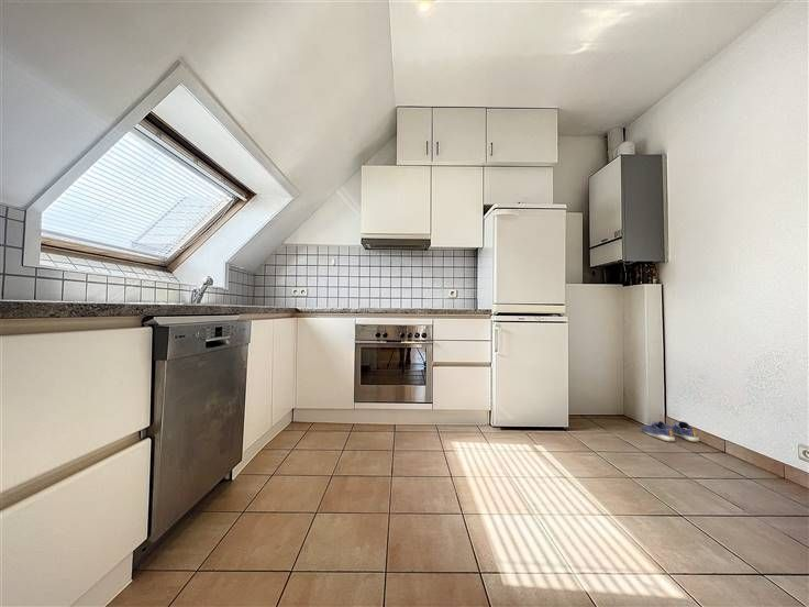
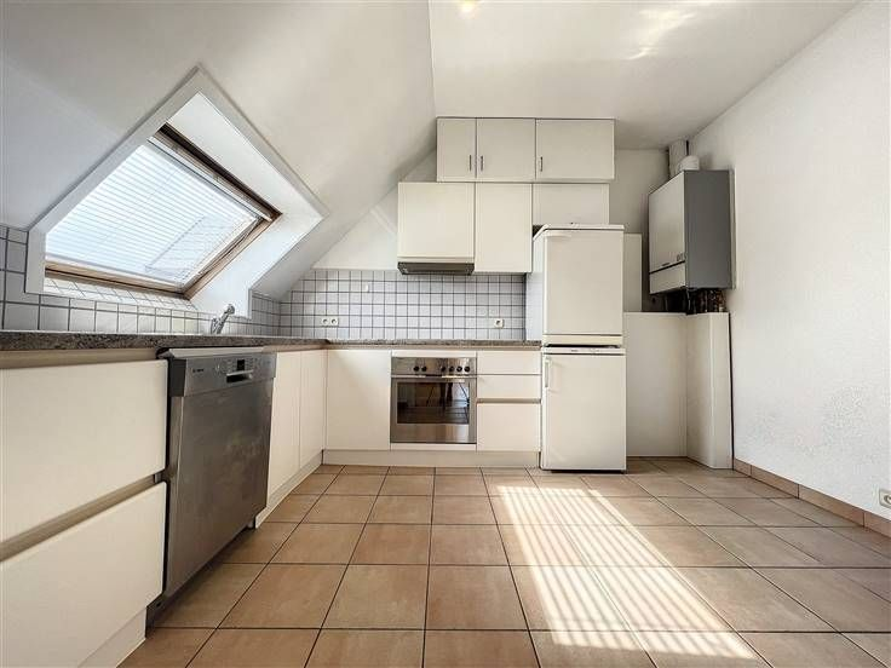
- shoe (668, 428)
